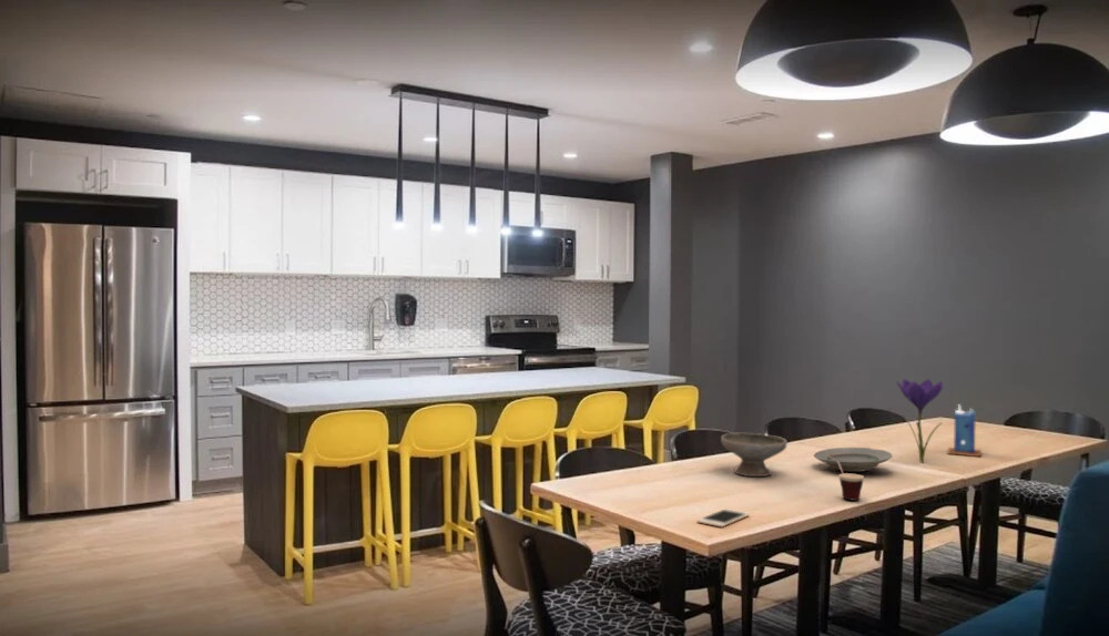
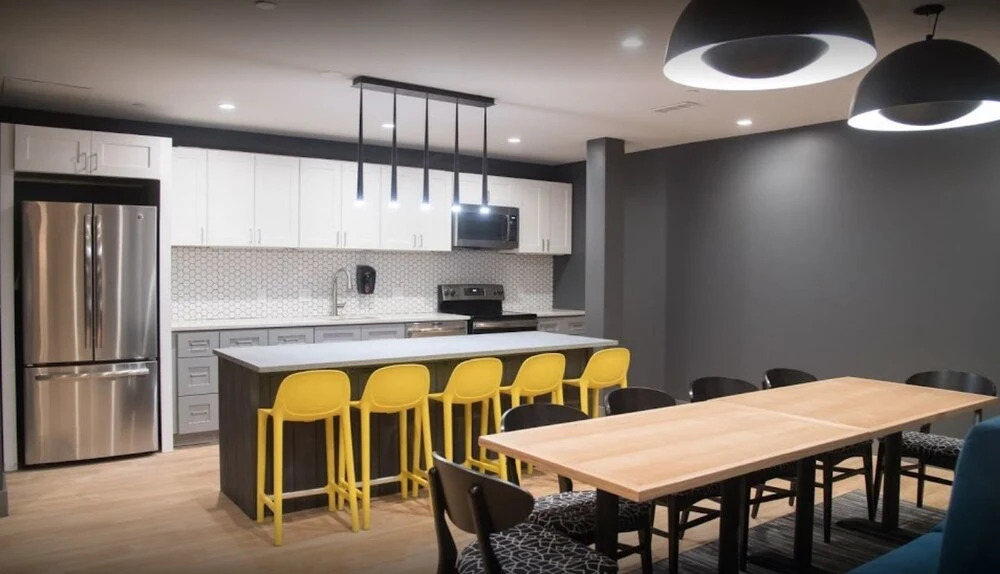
- bowl (753, 454)
- cell phone (723, 517)
- plate (852, 460)
- candle (965, 429)
- cup (843, 478)
- flower (918, 421)
